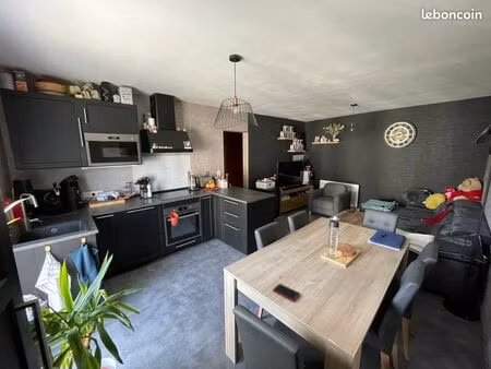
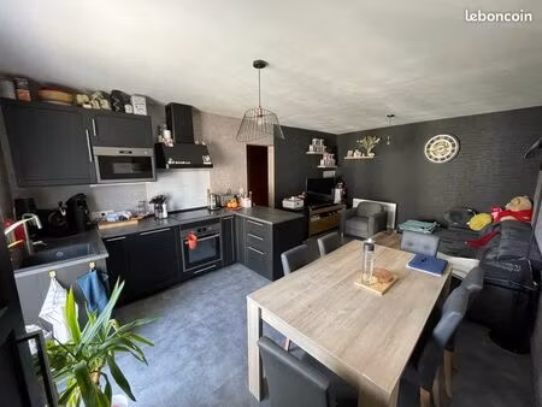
- cell phone (286, 291)
